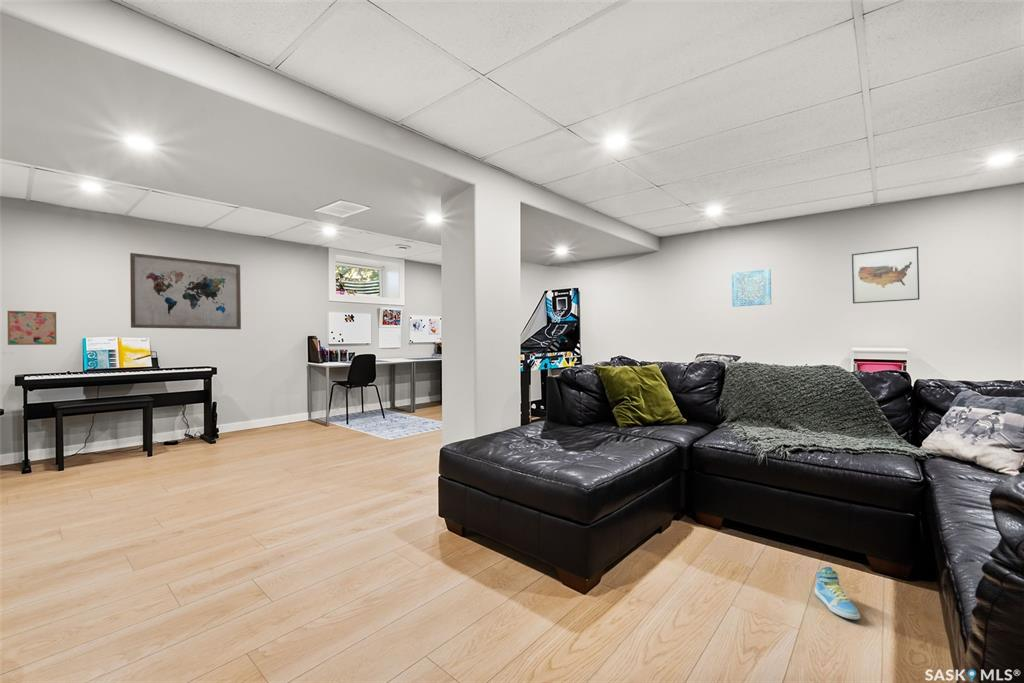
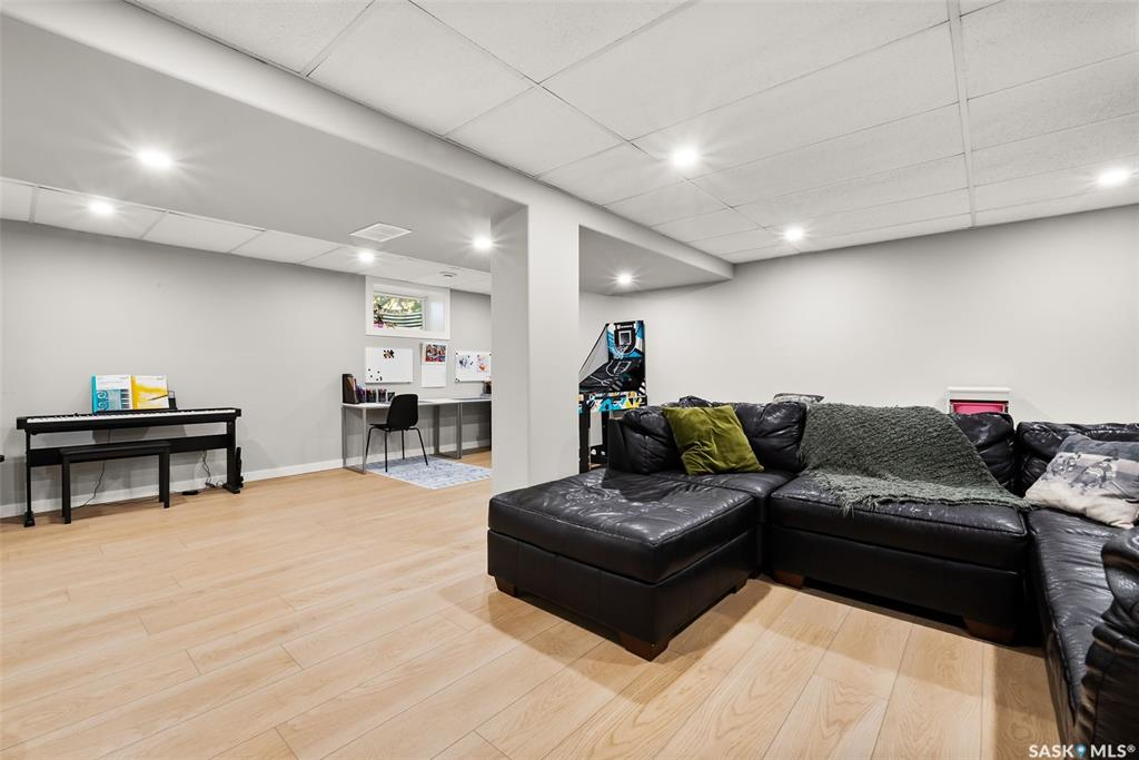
- wall art (884, 276)
- wall art (32, 328)
- wall art (751, 288)
- sneaker (835, 589)
- wall art (189, 294)
